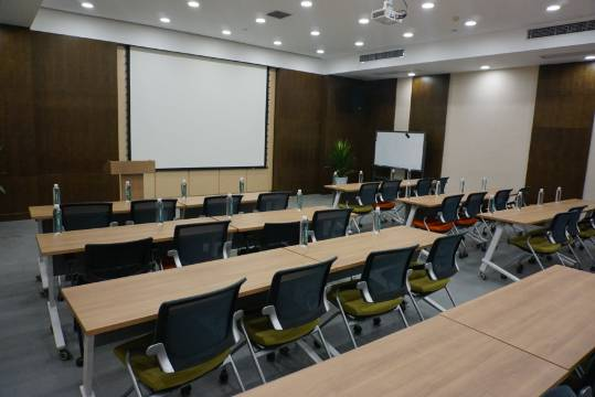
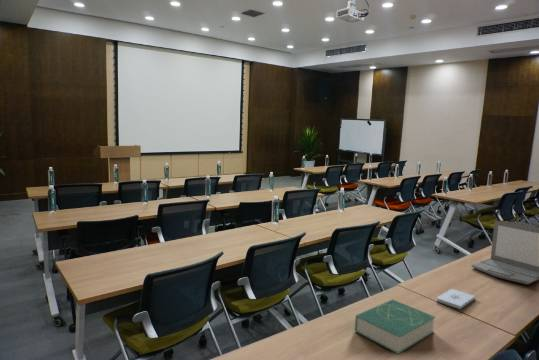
+ notepad (455, 298)
+ laptop (510, 249)
+ book (395, 323)
